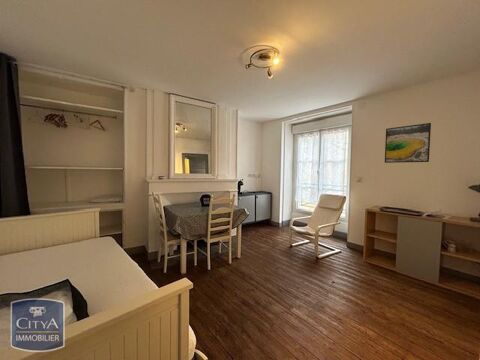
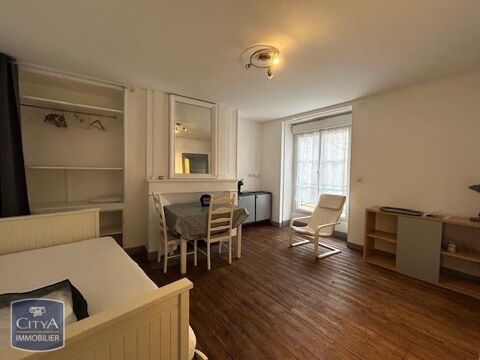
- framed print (406, 144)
